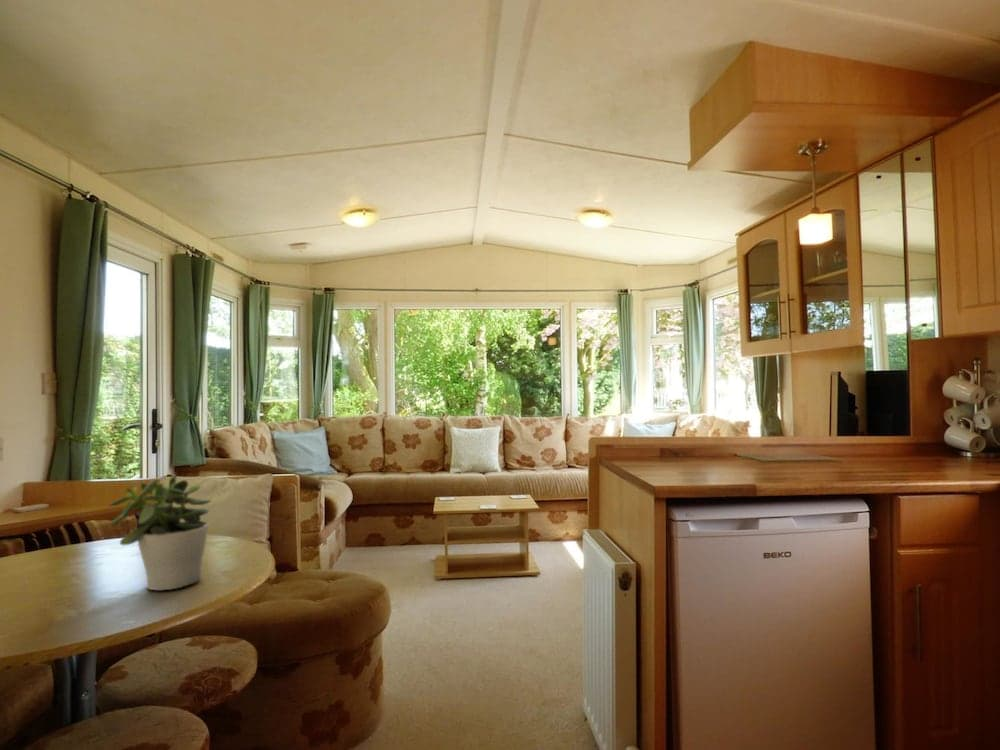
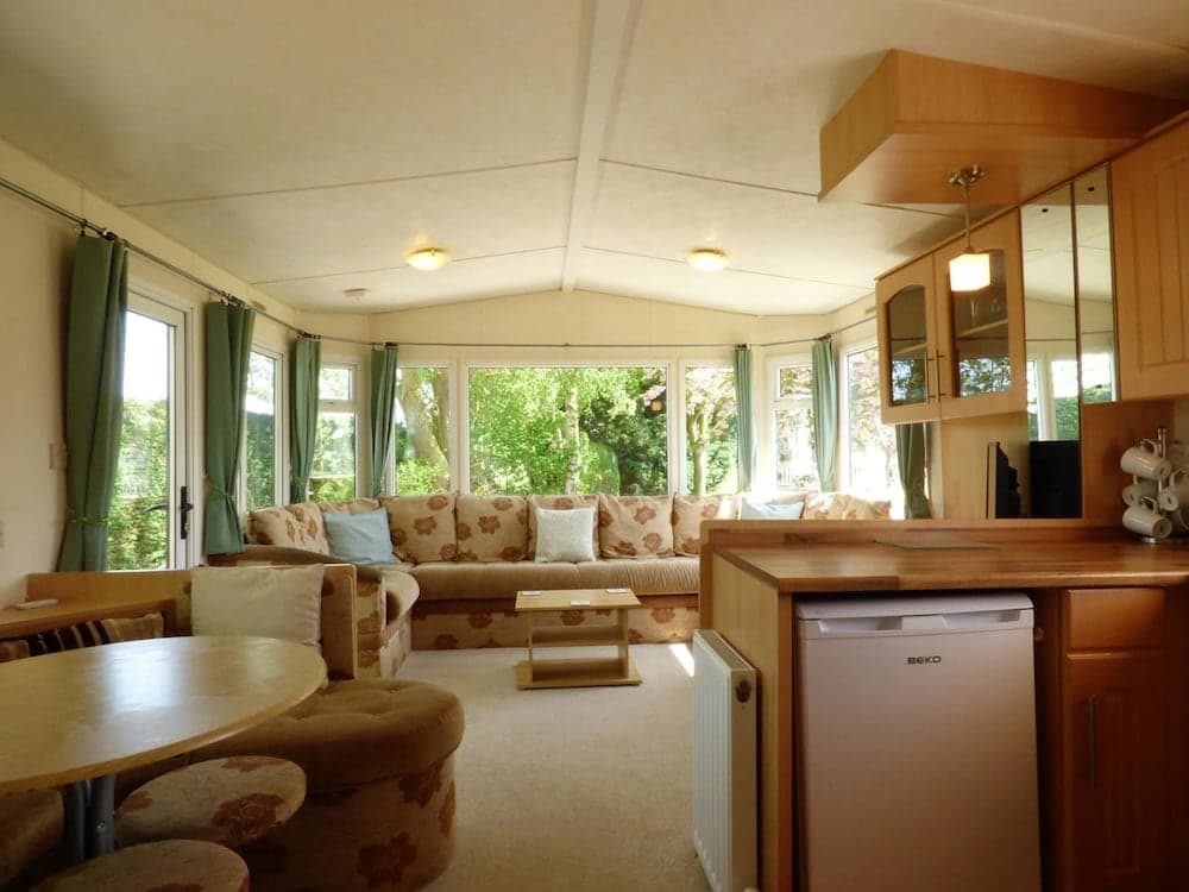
- potted plant (158, 529)
